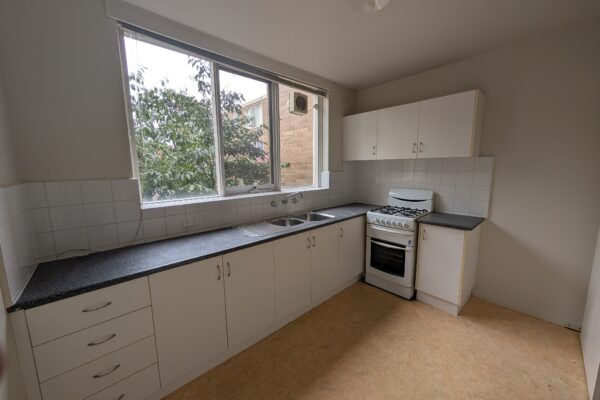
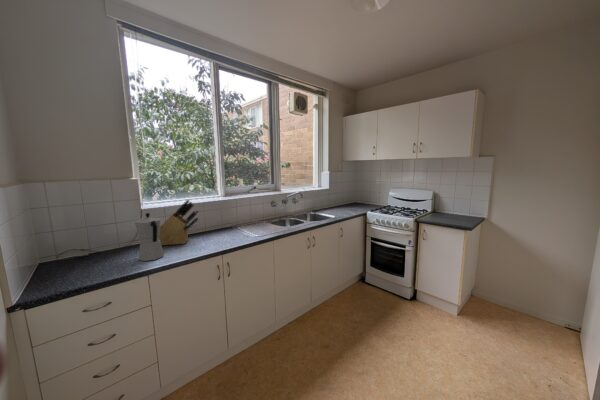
+ moka pot (150, 235)
+ knife block (172, 222)
